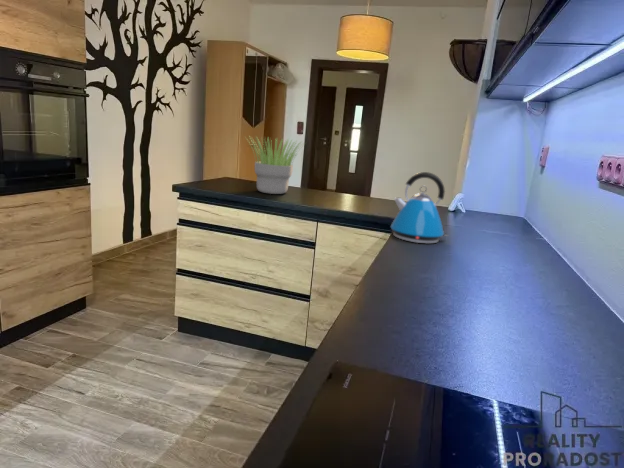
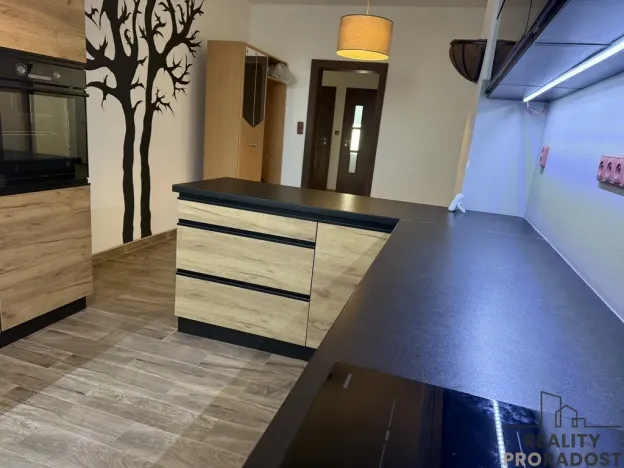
- kettle (422, 205)
- potted plant (273, 165)
